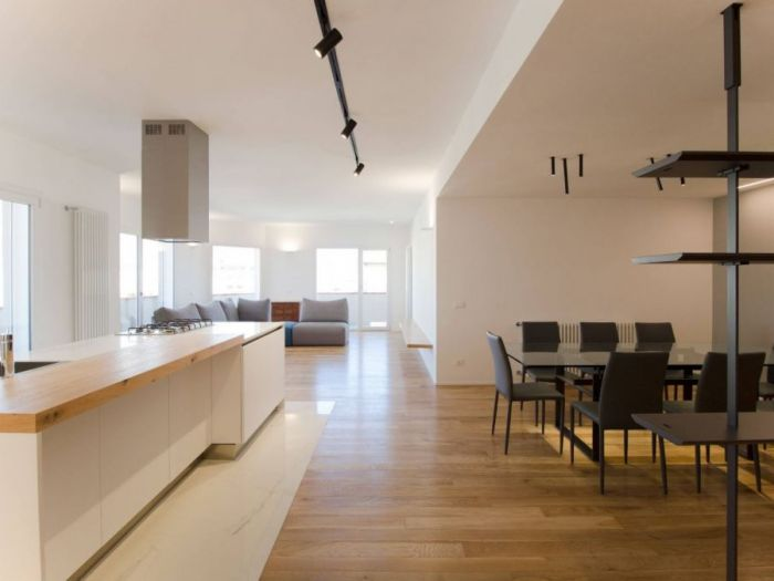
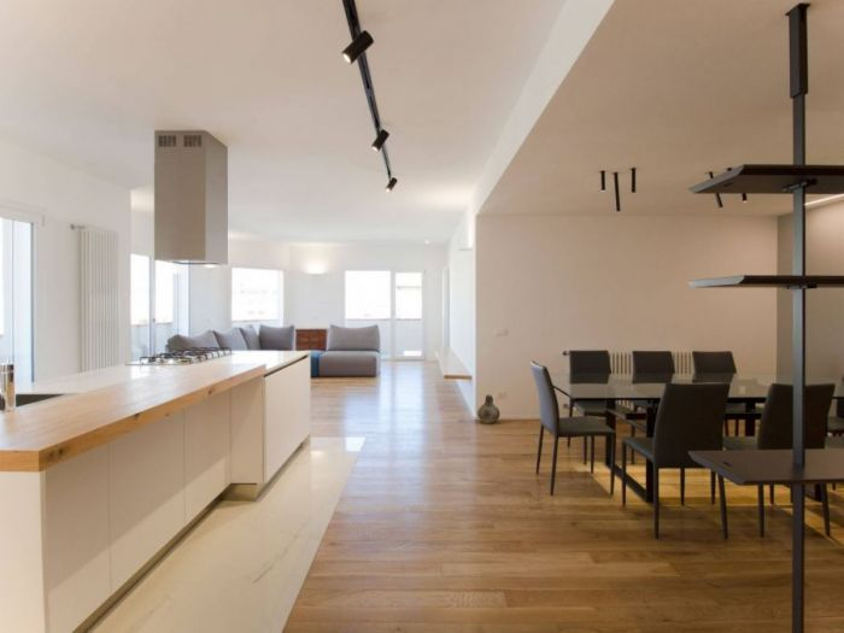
+ ceramic jug (488, 408)
